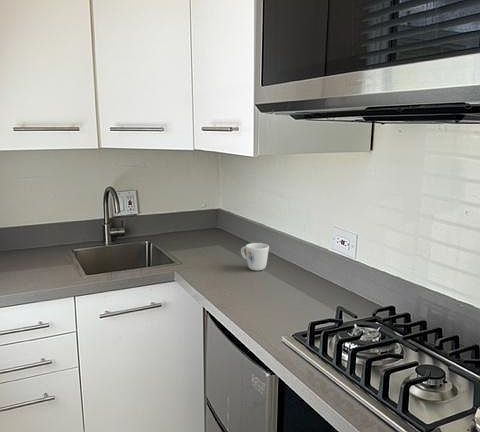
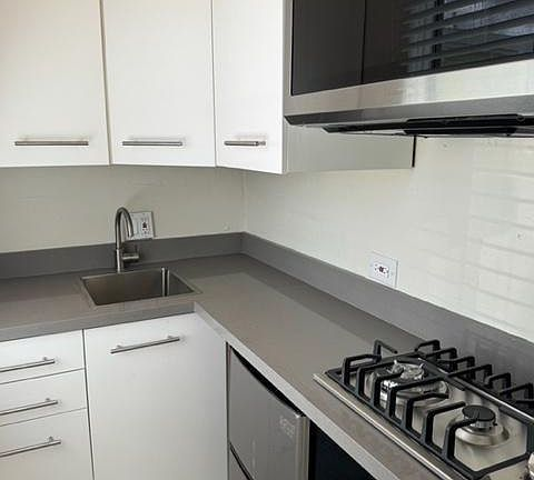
- mug (253, 256)
